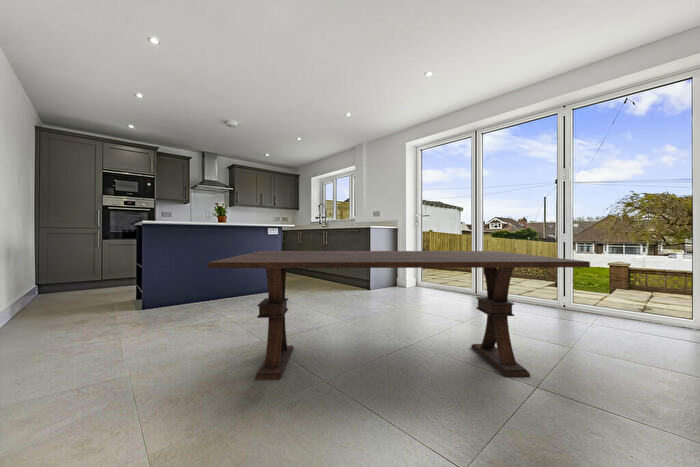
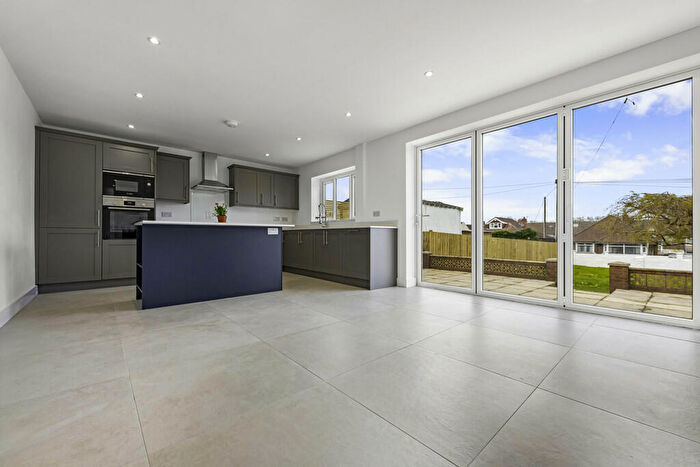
- dining table (387, 267)
